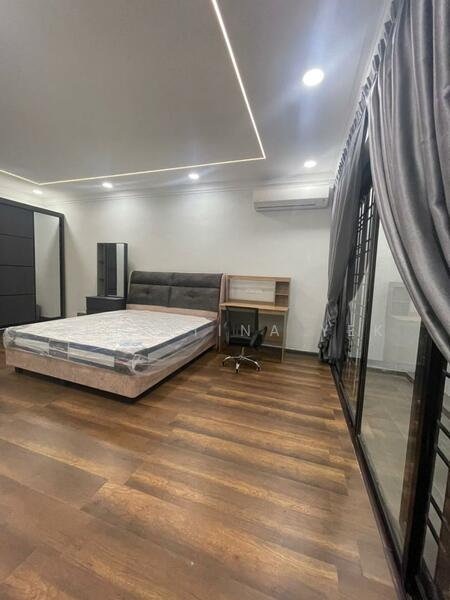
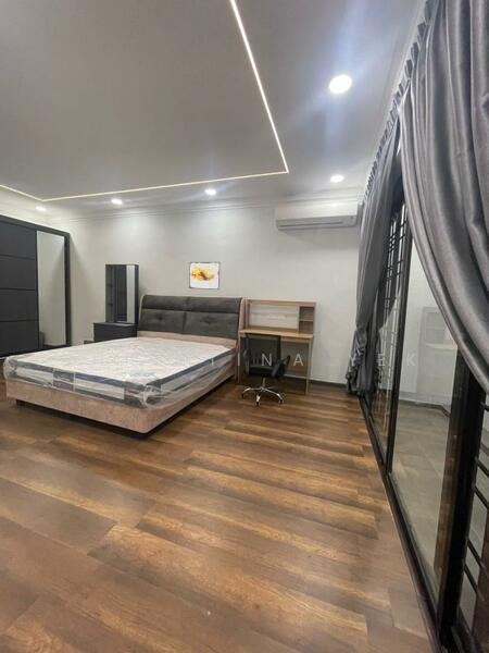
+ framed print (203, 275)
